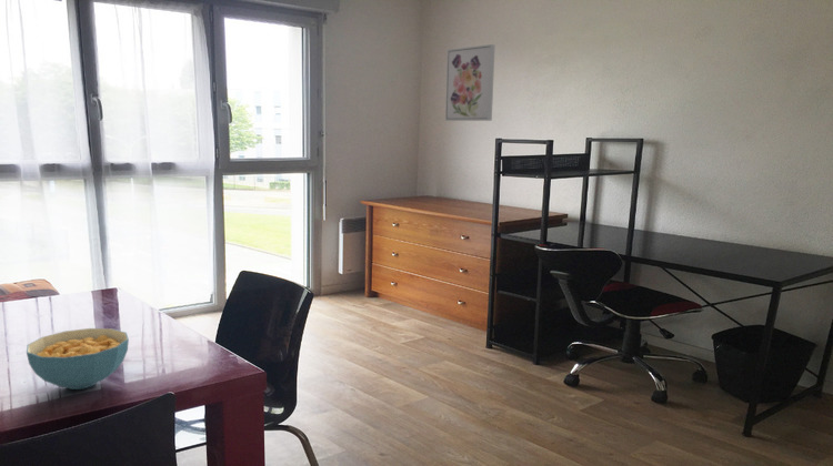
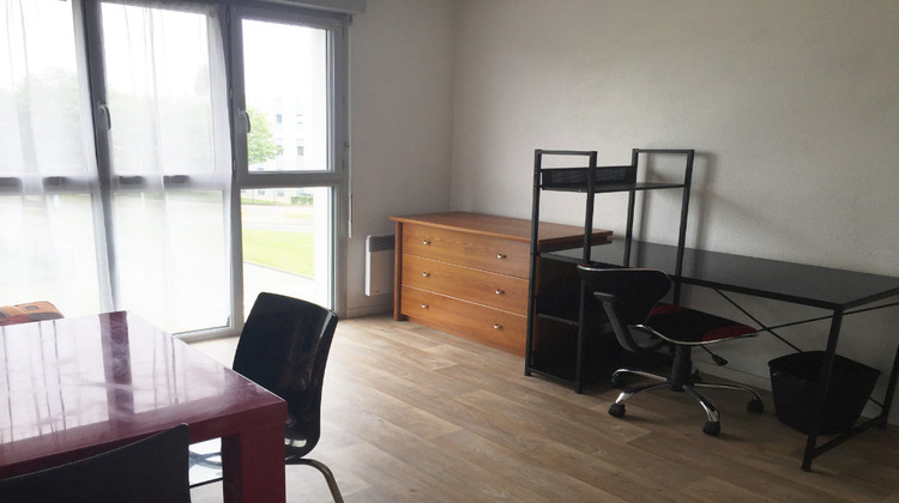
- wall art (469, 84)
- cereal bowl (80, 363)
